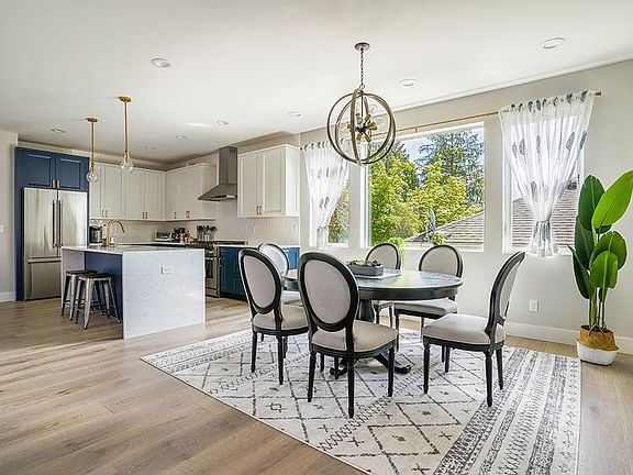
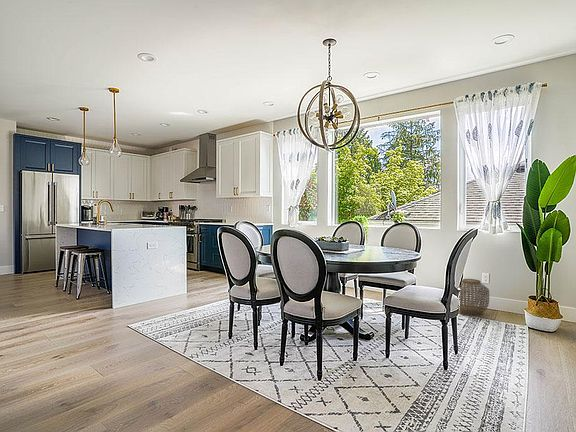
+ woven basket (471, 296)
